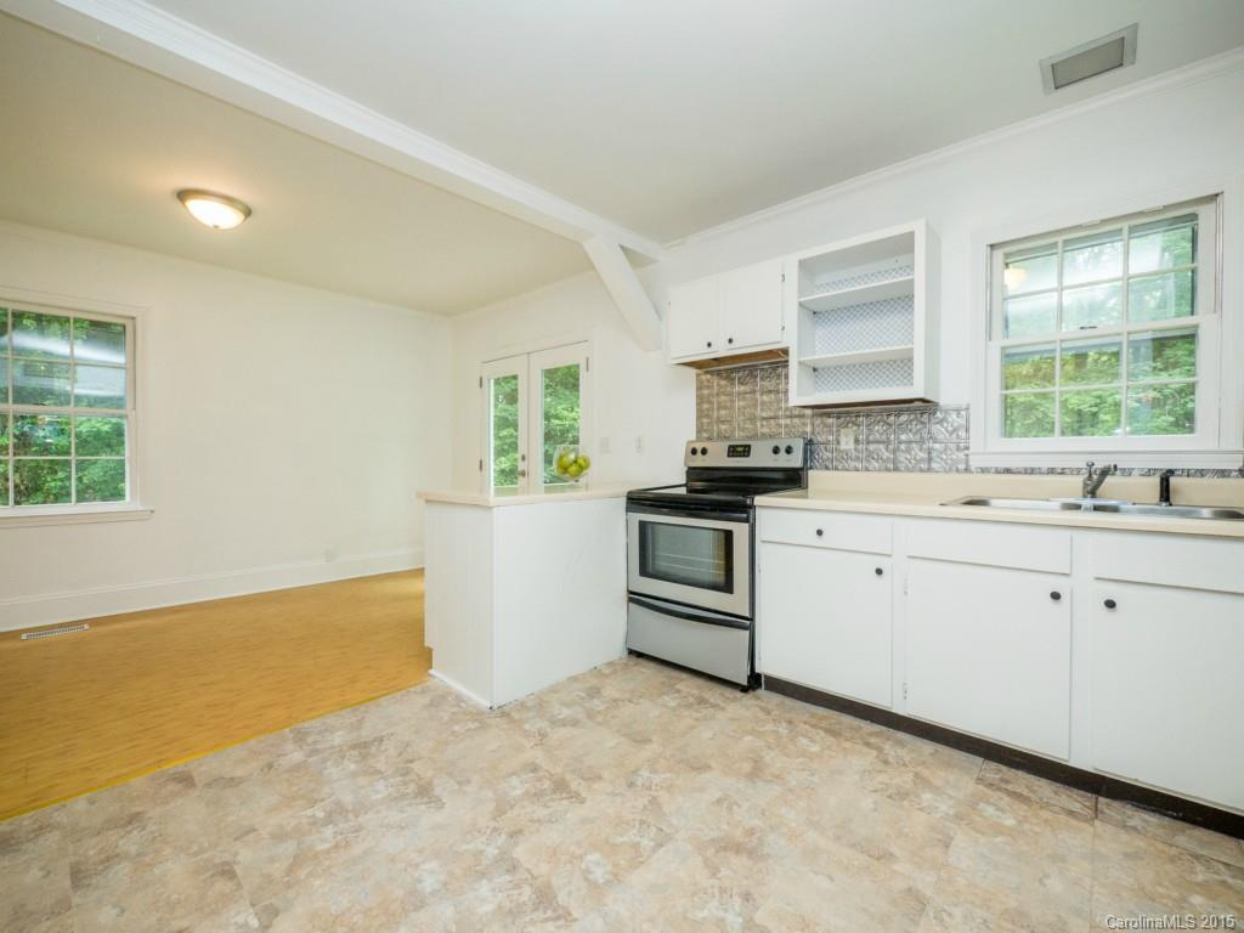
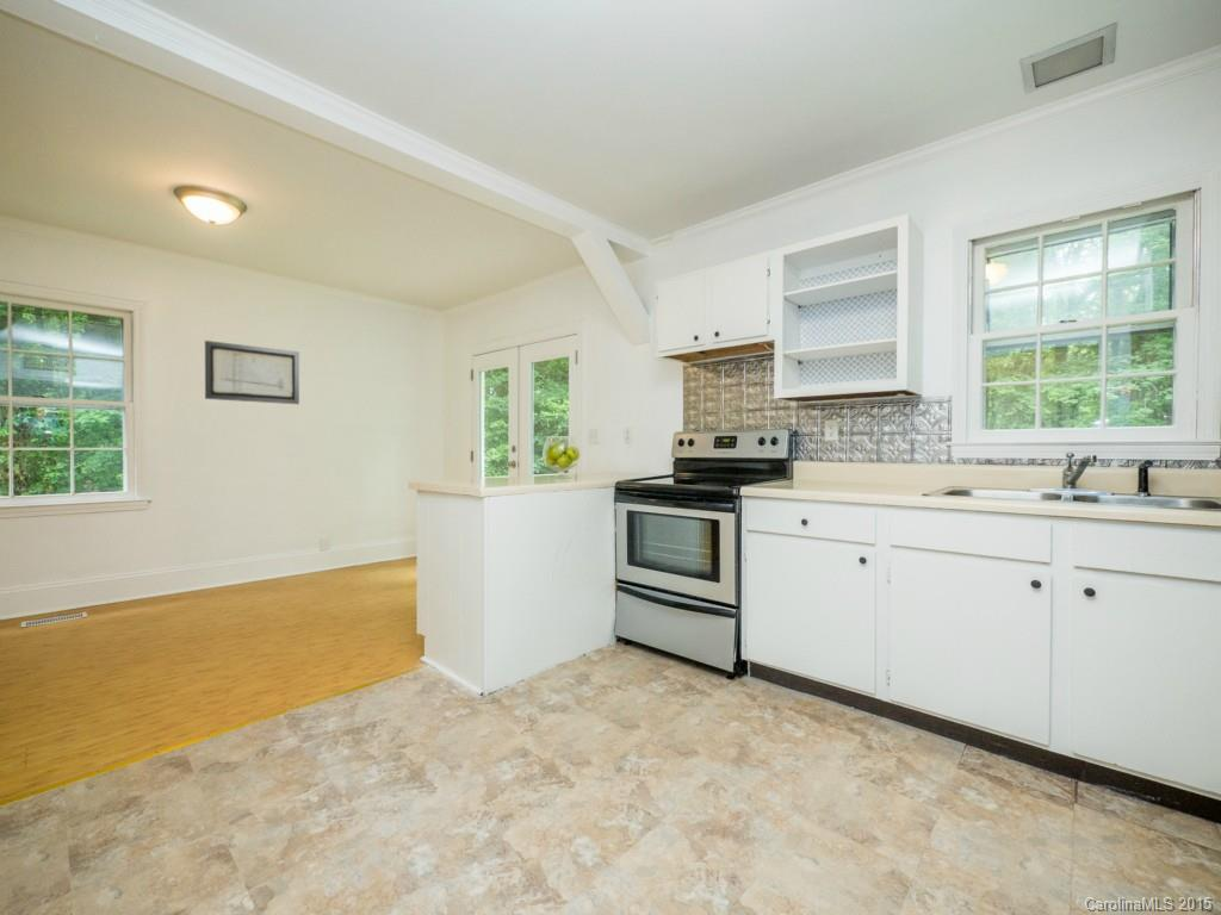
+ wall art (254, 374)
